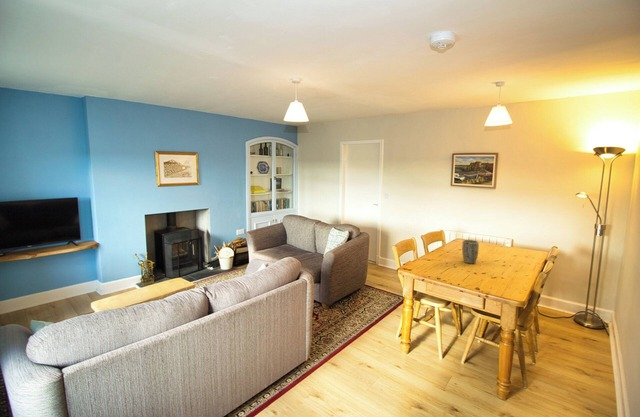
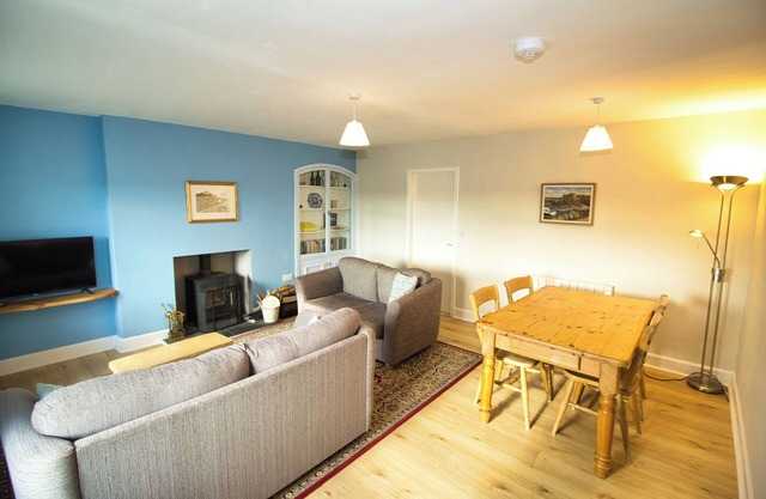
- plant pot (470, 251)
